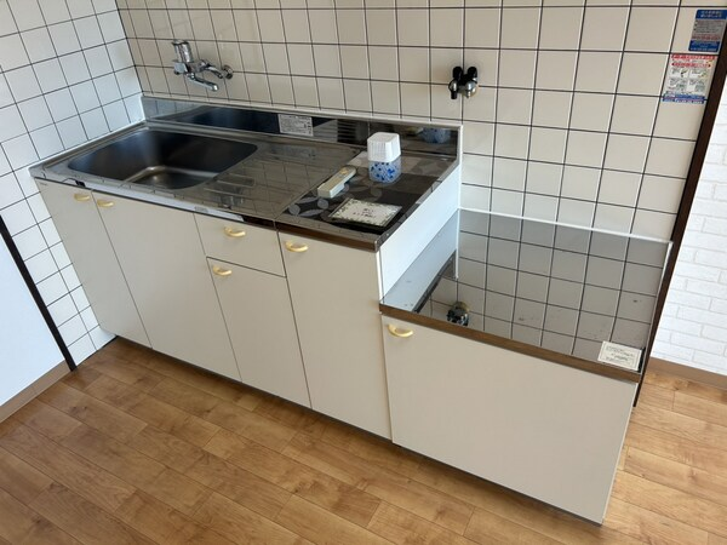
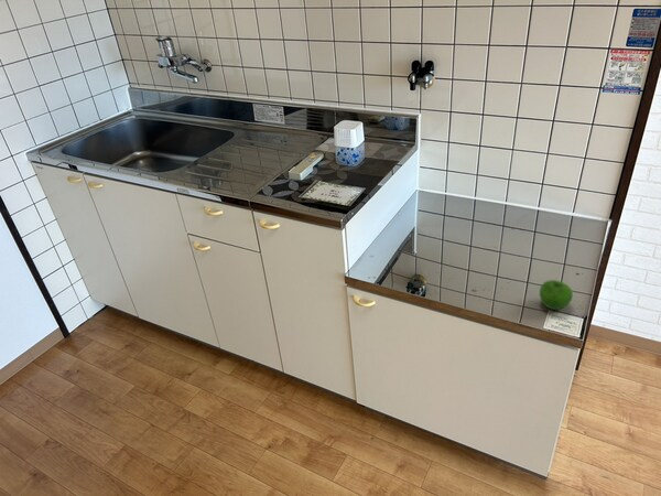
+ apple (555, 295)
